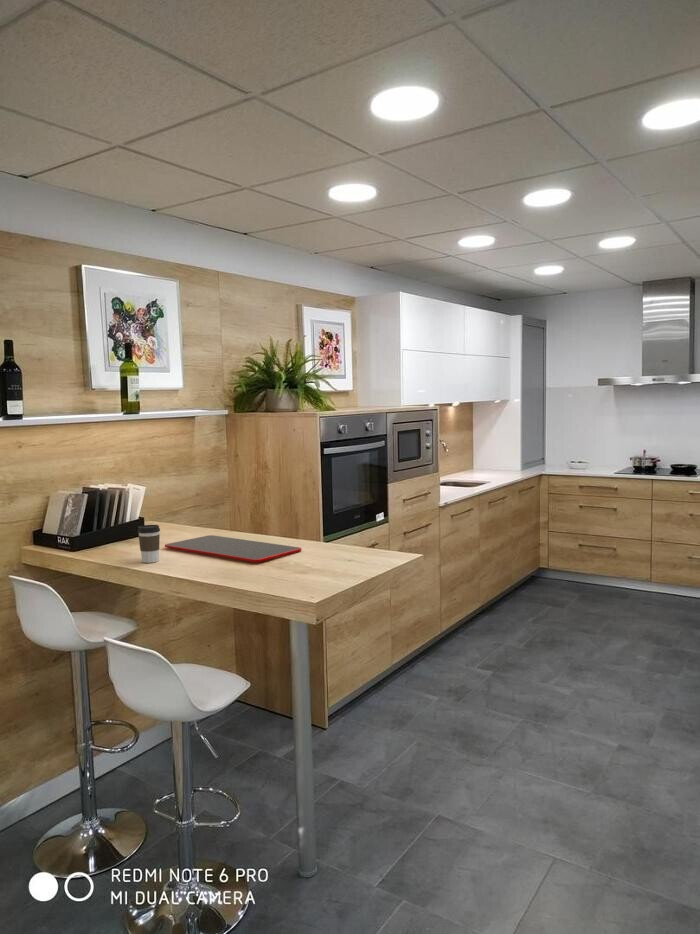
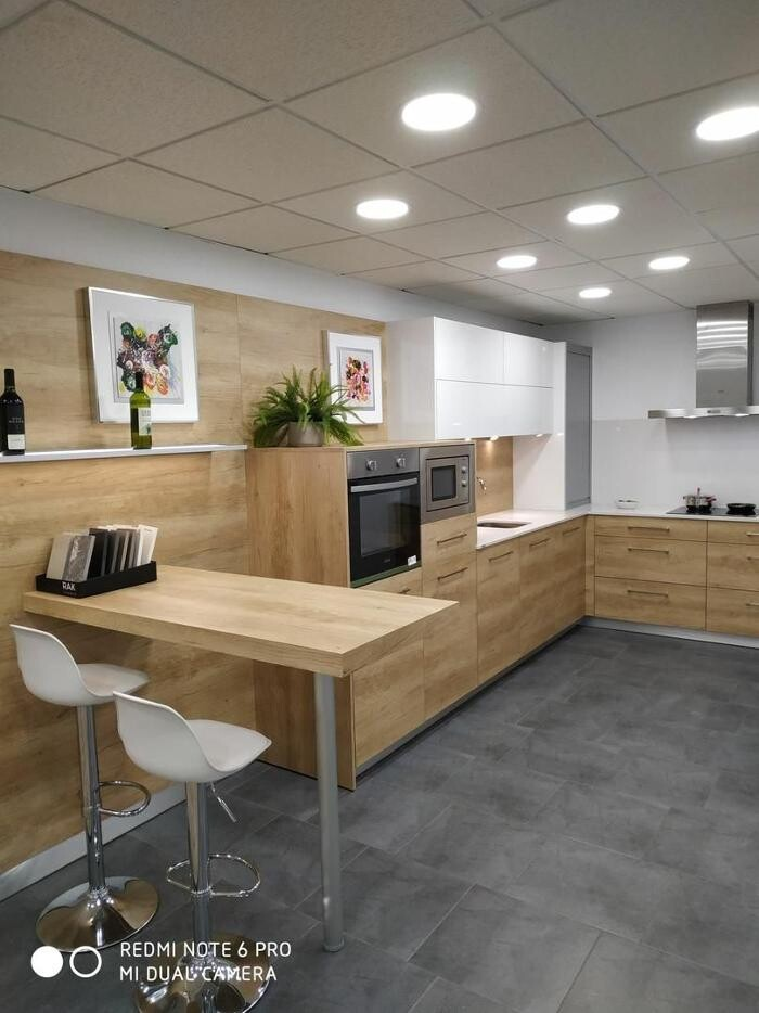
- coffee cup (149, 543)
- cutting board (231, 547)
